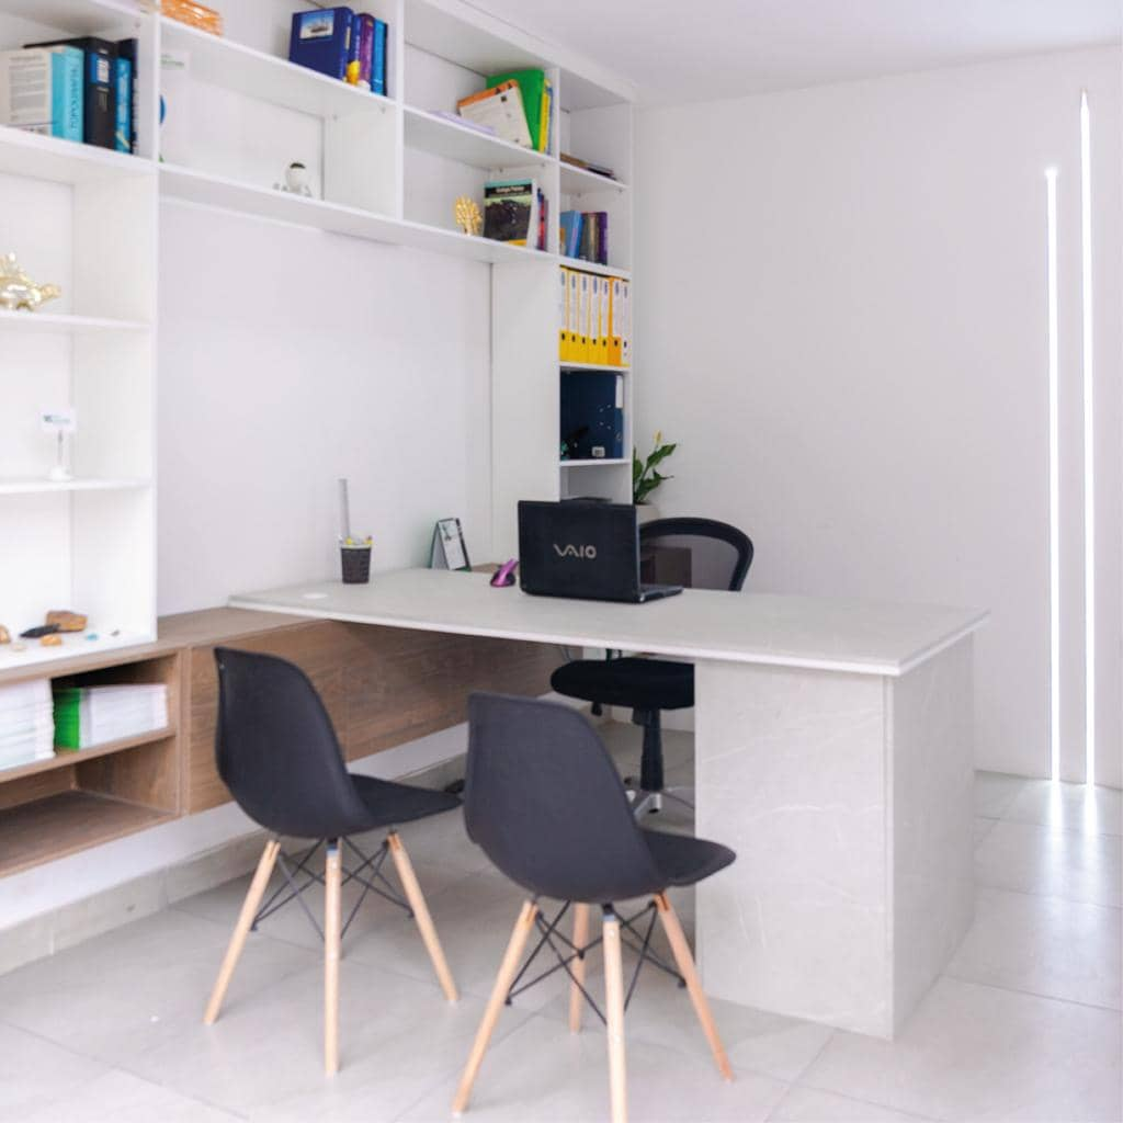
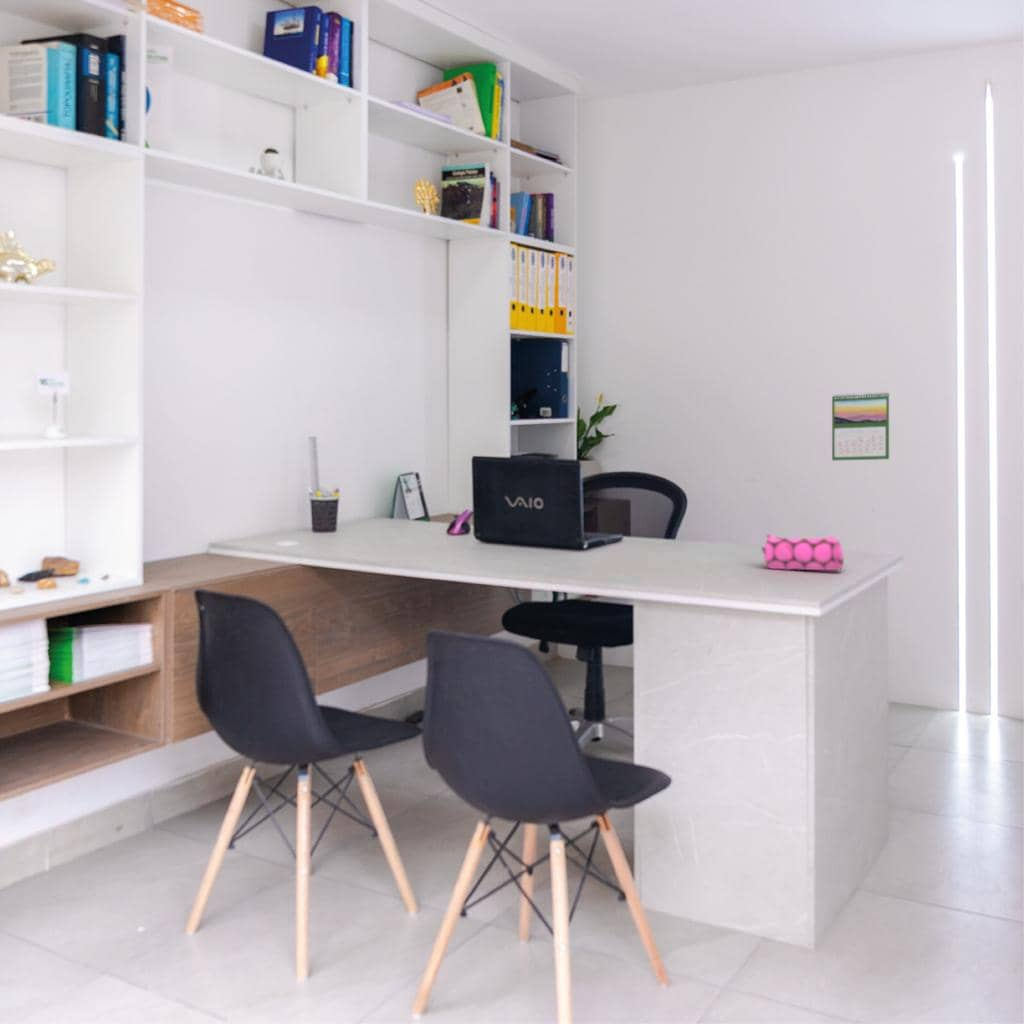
+ calendar (860, 425)
+ pencil case (803, 551)
